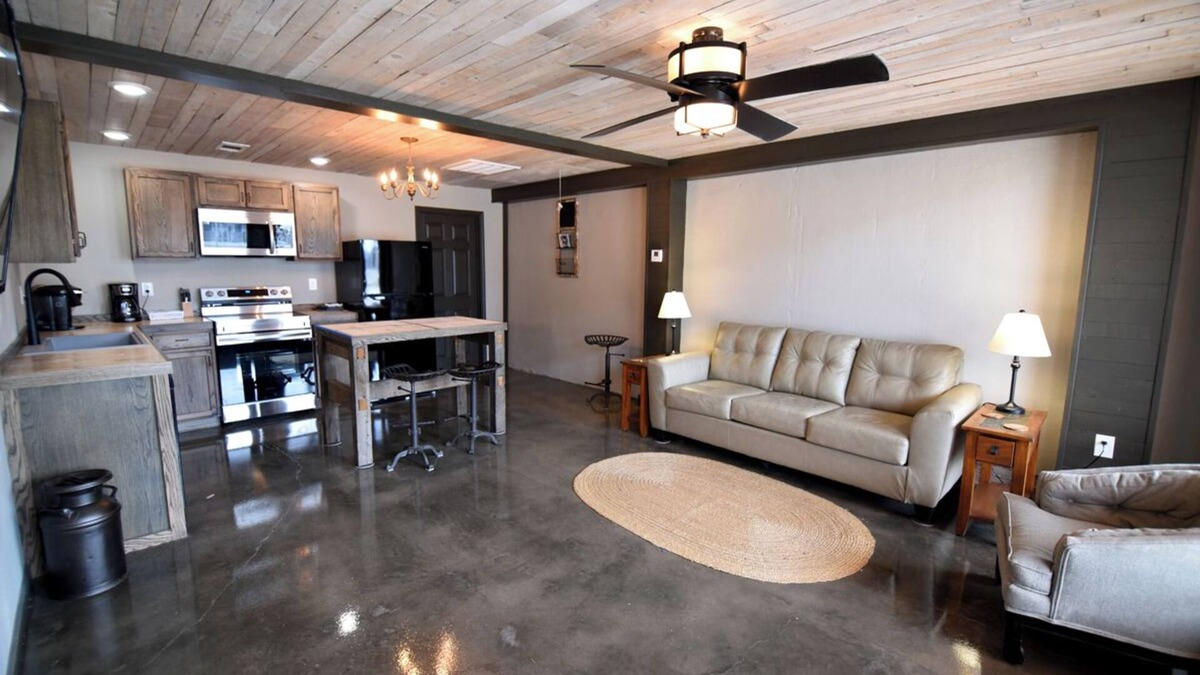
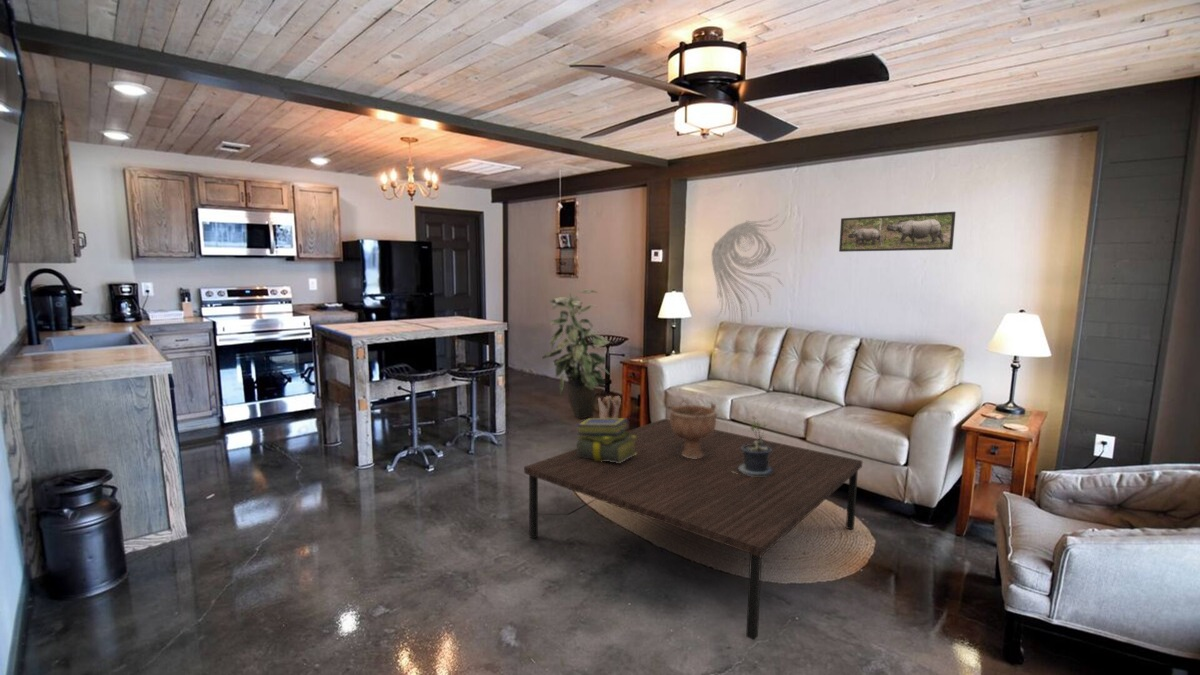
+ stack of books (604, 437)
+ potted plant (754, 442)
+ coffee table (696, 498)
+ boots (611, 417)
+ indoor plant (579, 354)
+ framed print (893, 233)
+ wall sculpture (745, 278)
+ decorative bowl (692, 429)
